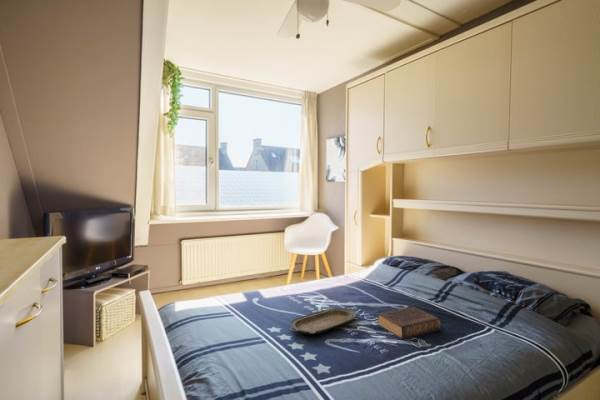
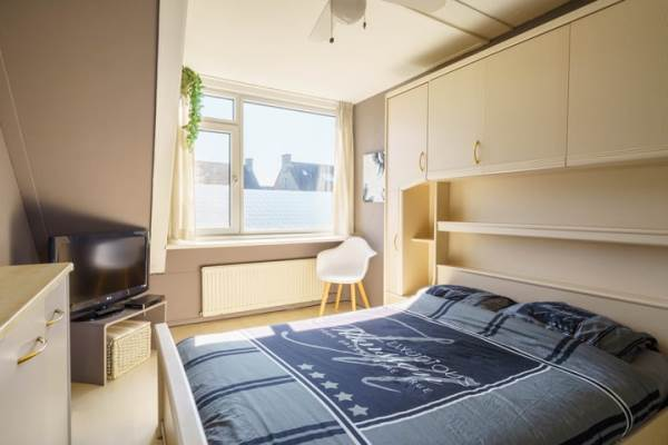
- serving tray (324, 321)
- book (408, 322)
